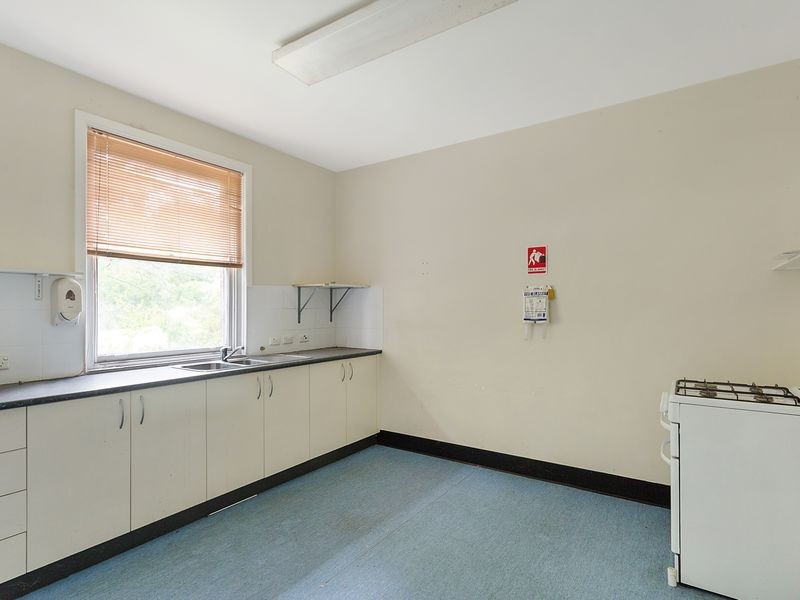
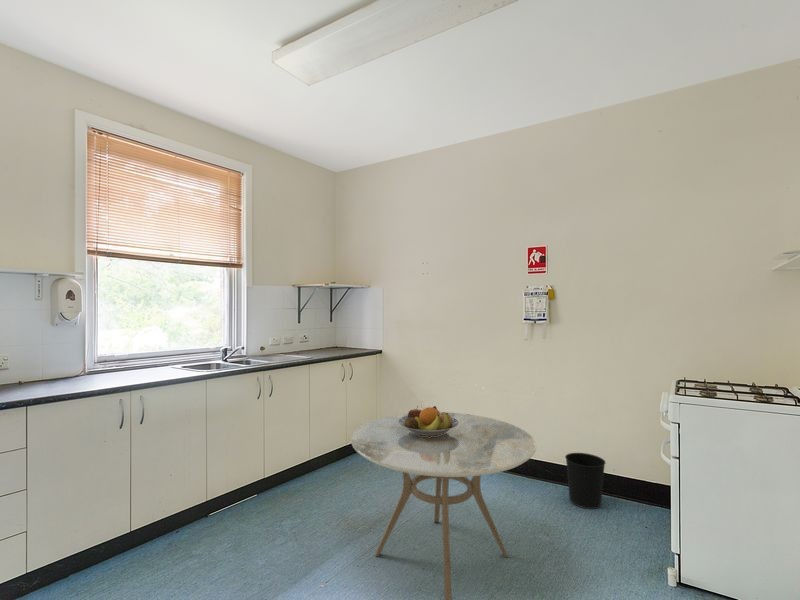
+ fruit bowl (428, 418)
+ wastebasket (585, 480)
+ dining table (441, 495)
